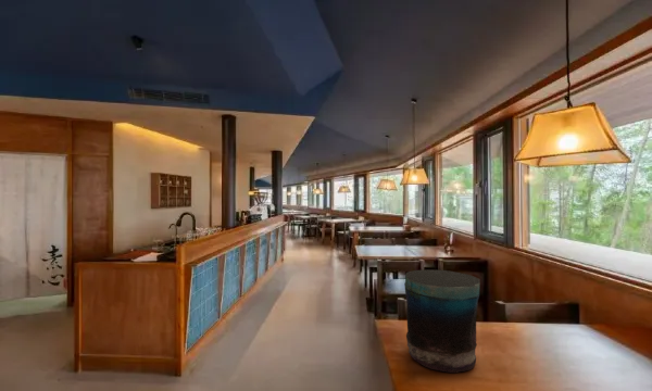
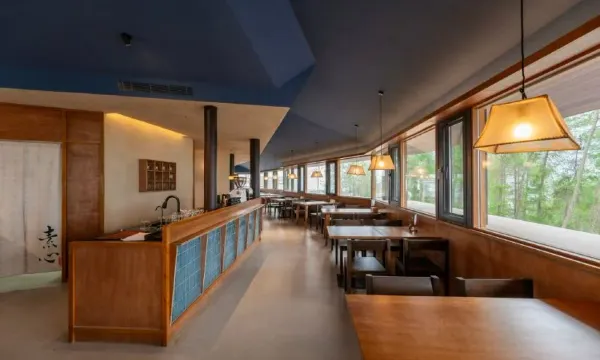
- vase (440, 316)
